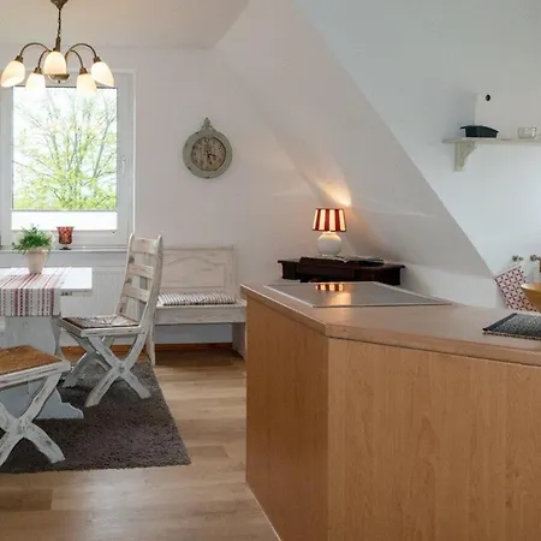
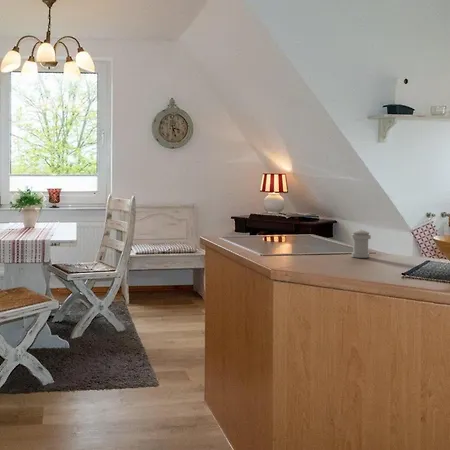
+ pepper shaker (360, 242)
